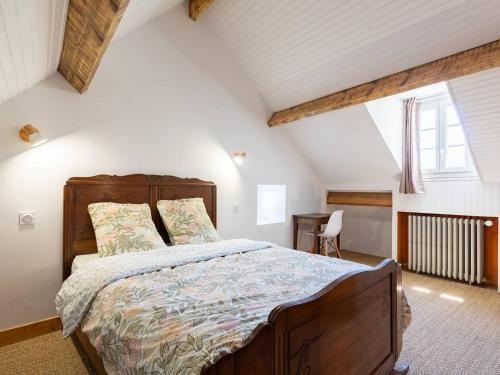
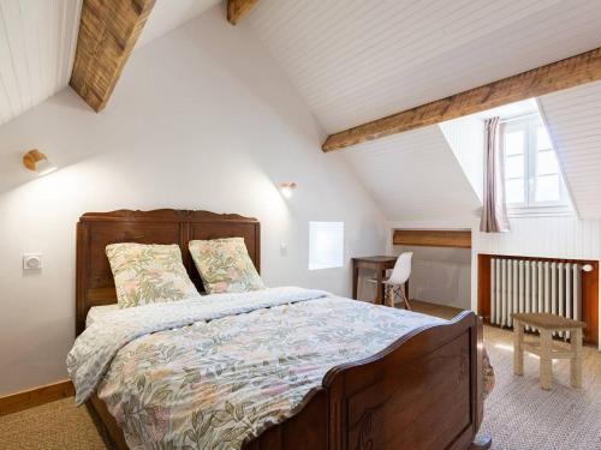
+ stool (546, 348)
